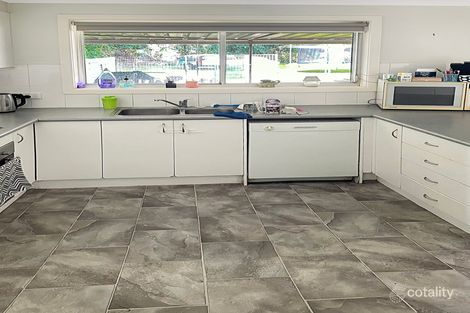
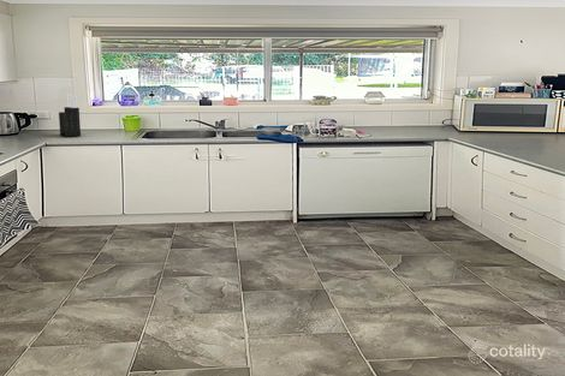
+ knife block (67, 114)
